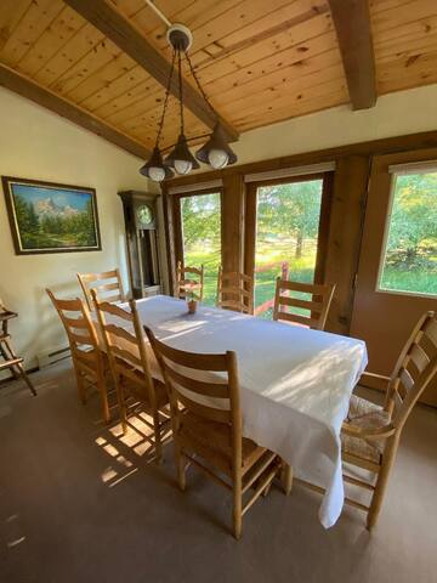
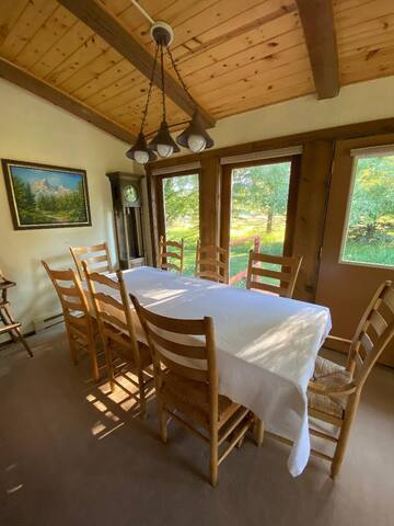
- flower (191, 293)
